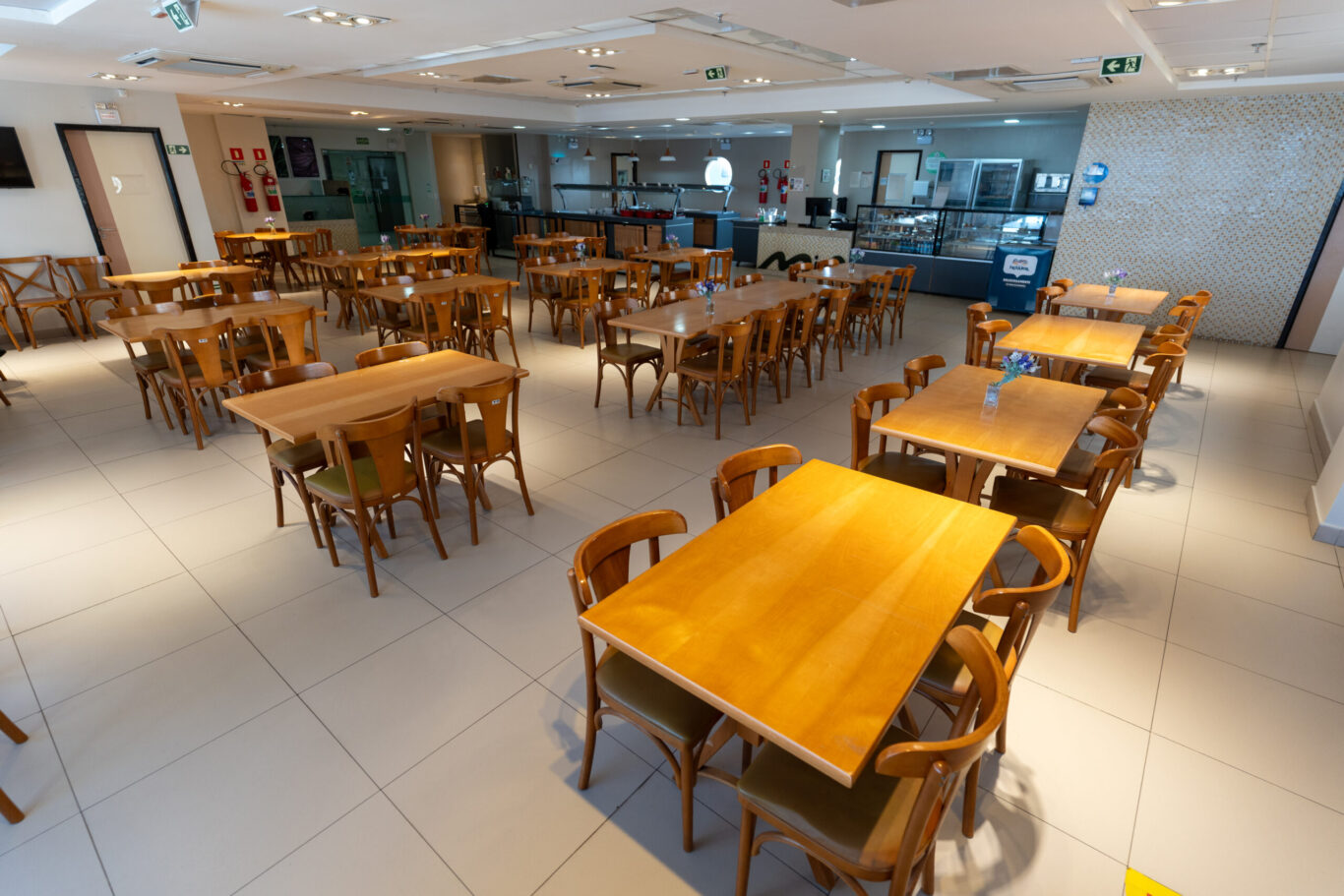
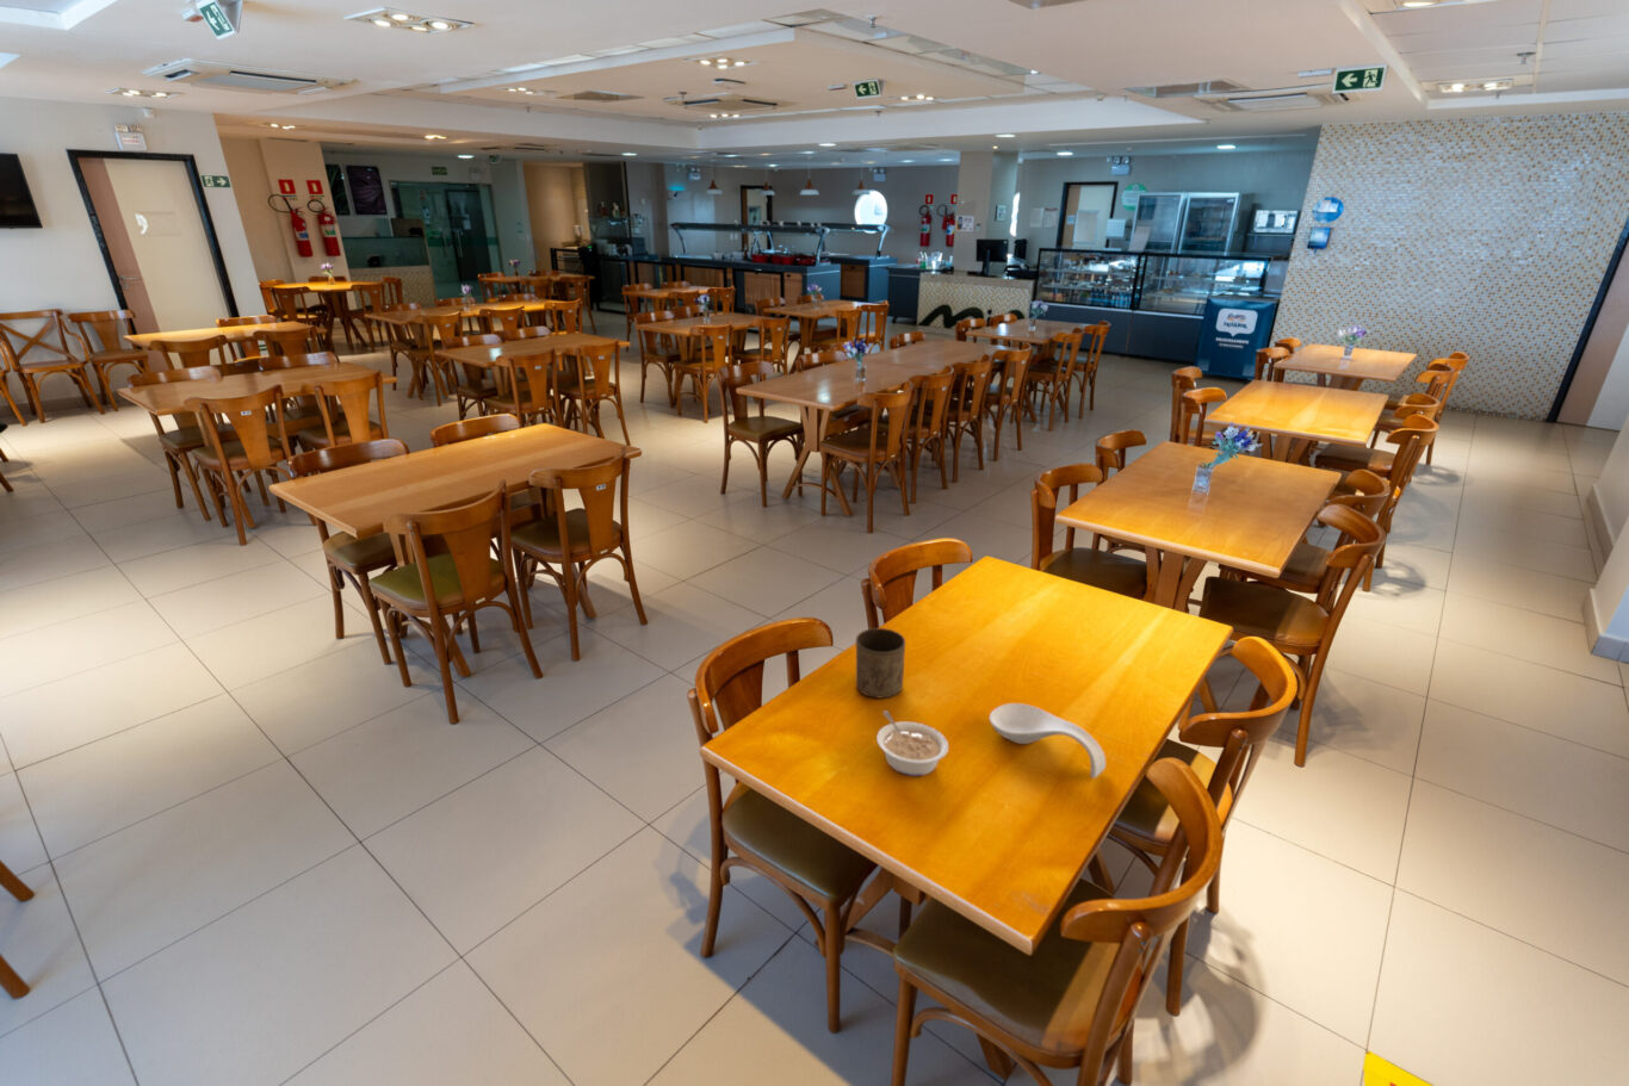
+ cup (879, 663)
+ legume (909, 748)
+ spoon rest (1046, 732)
